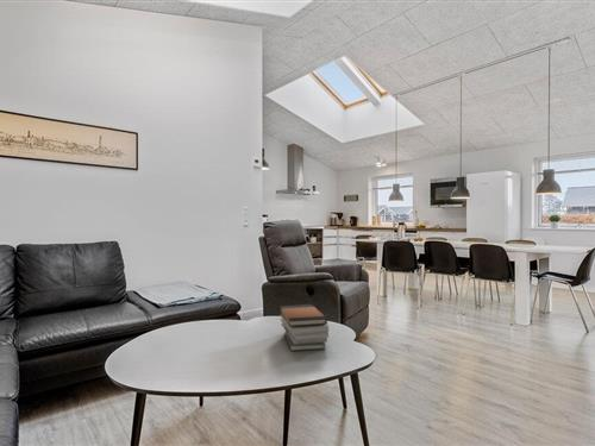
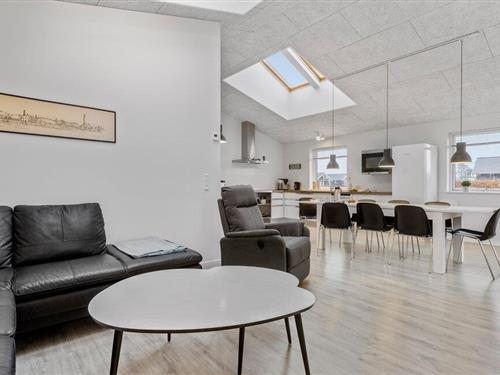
- book stack (302, 326)
